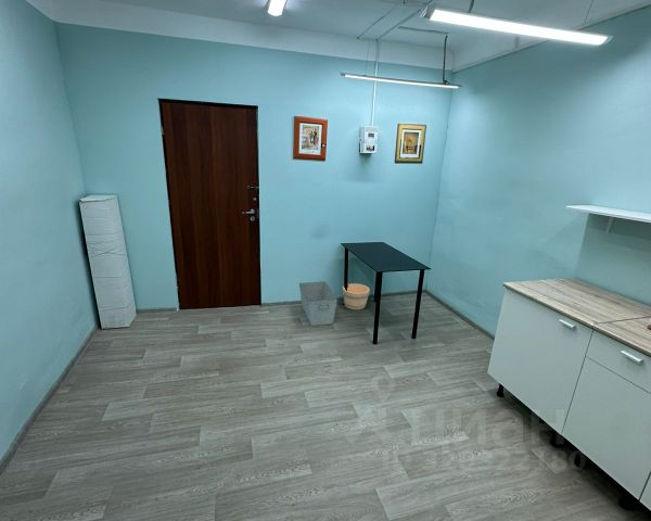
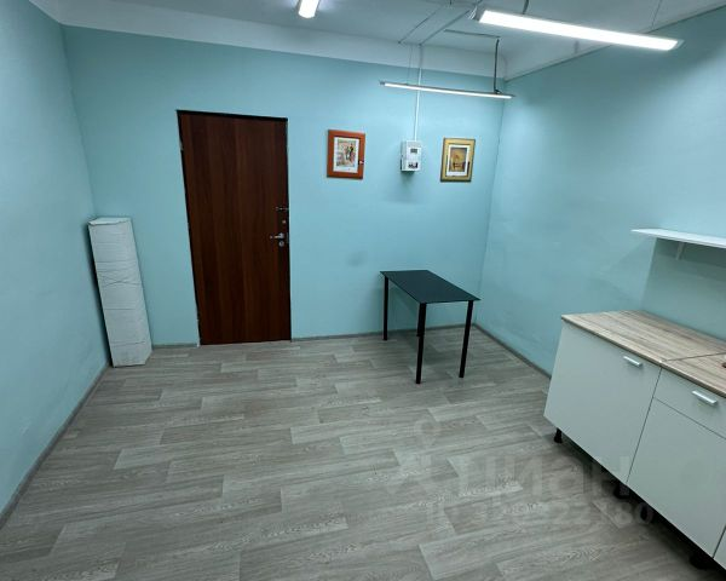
- bucket (355, 296)
- storage bin (317, 302)
